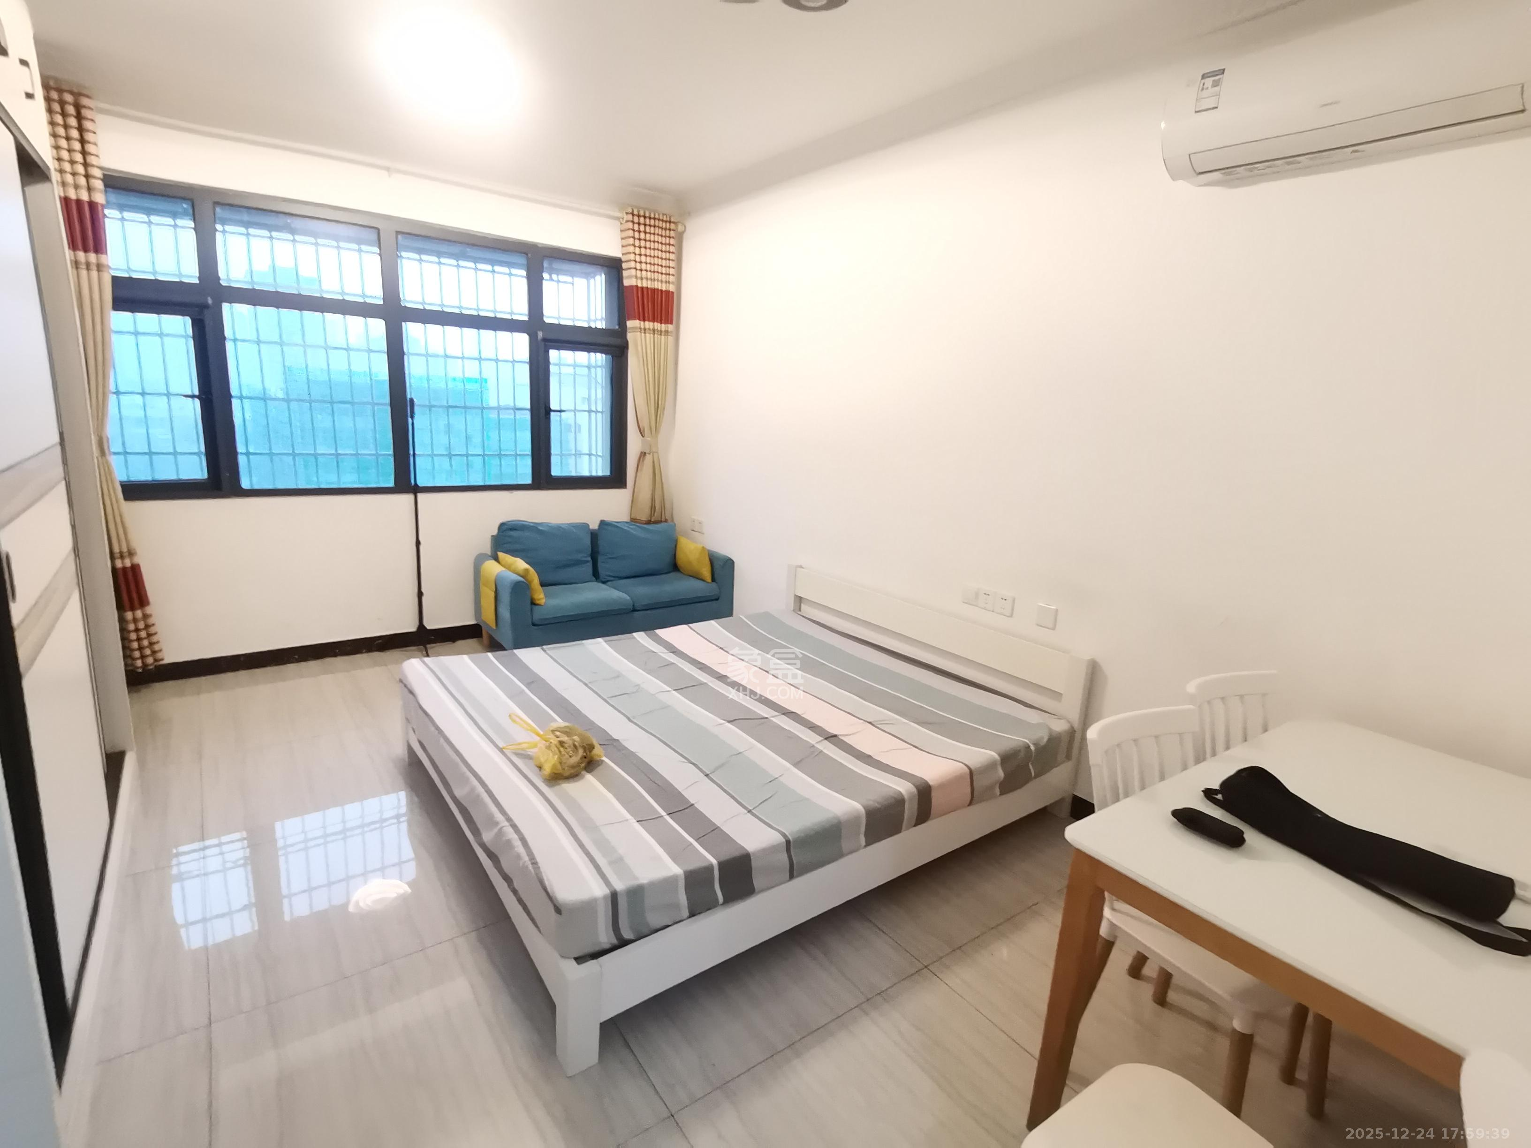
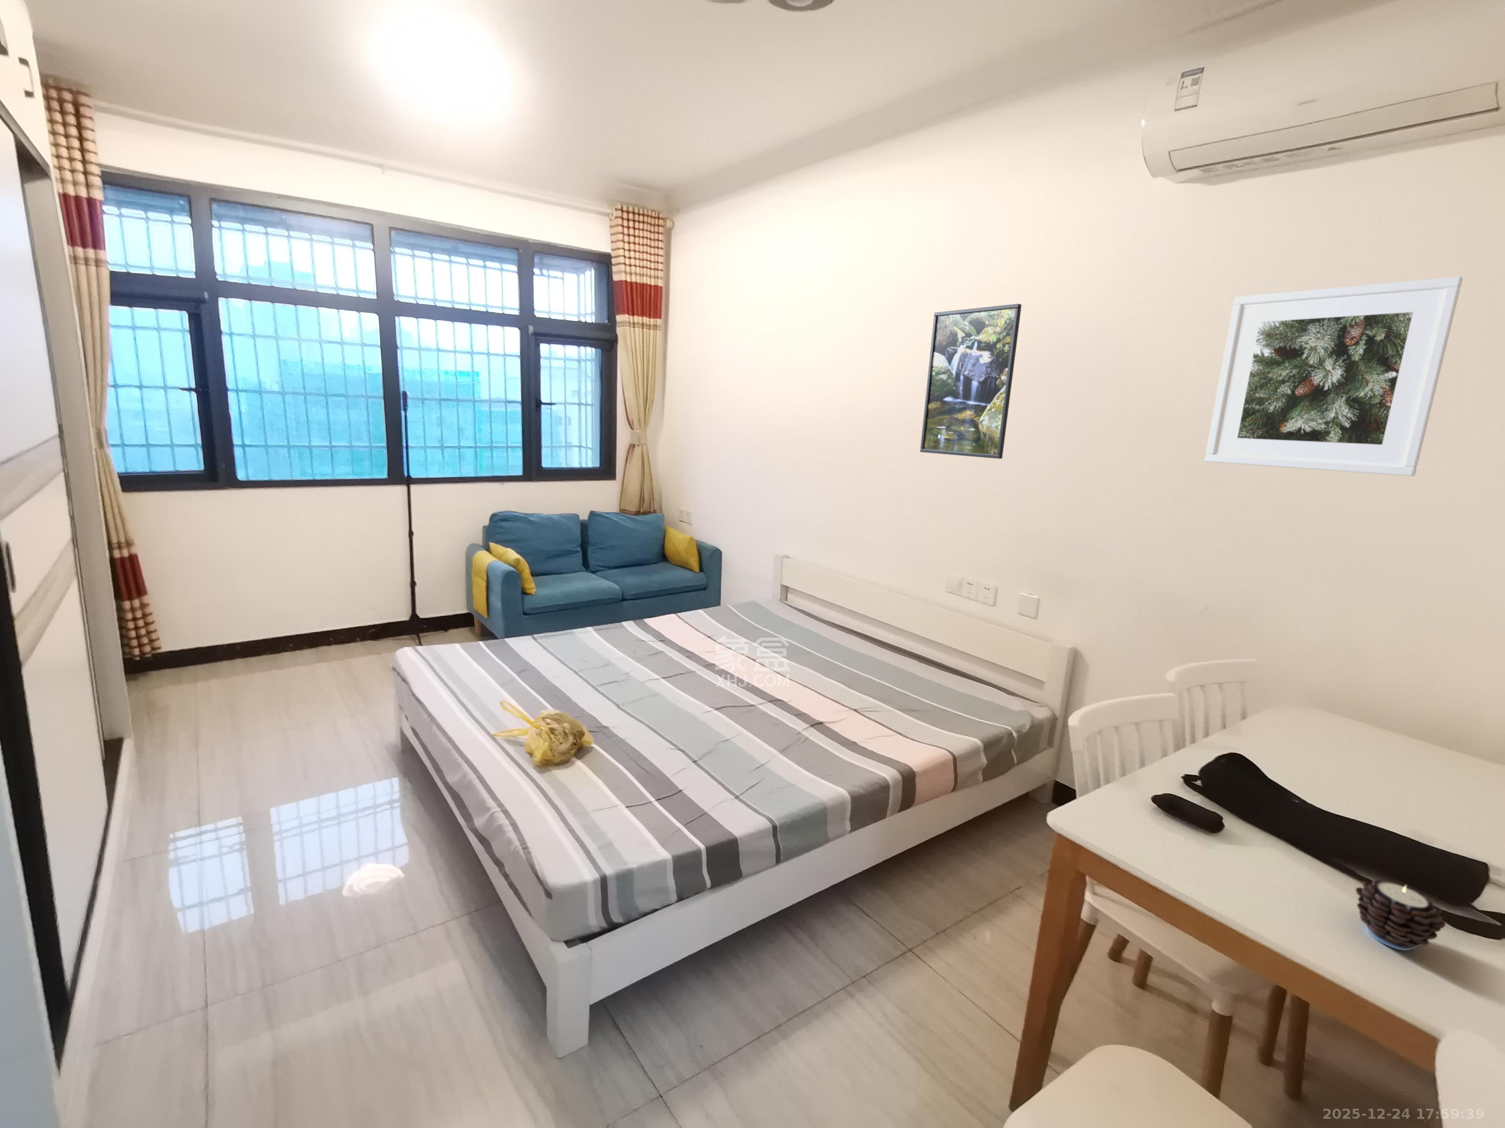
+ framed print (967, 384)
+ candle (1397, 911)
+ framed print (1318, 380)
